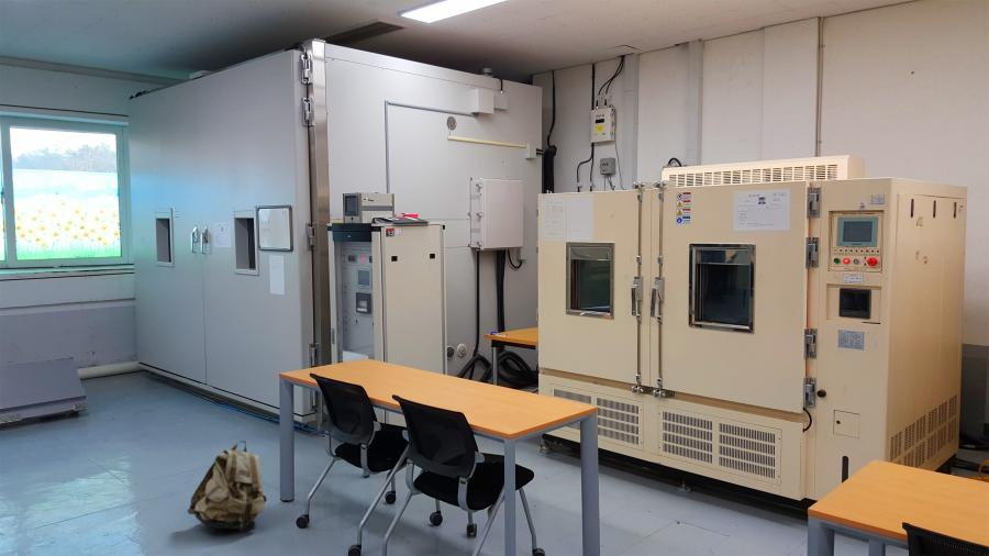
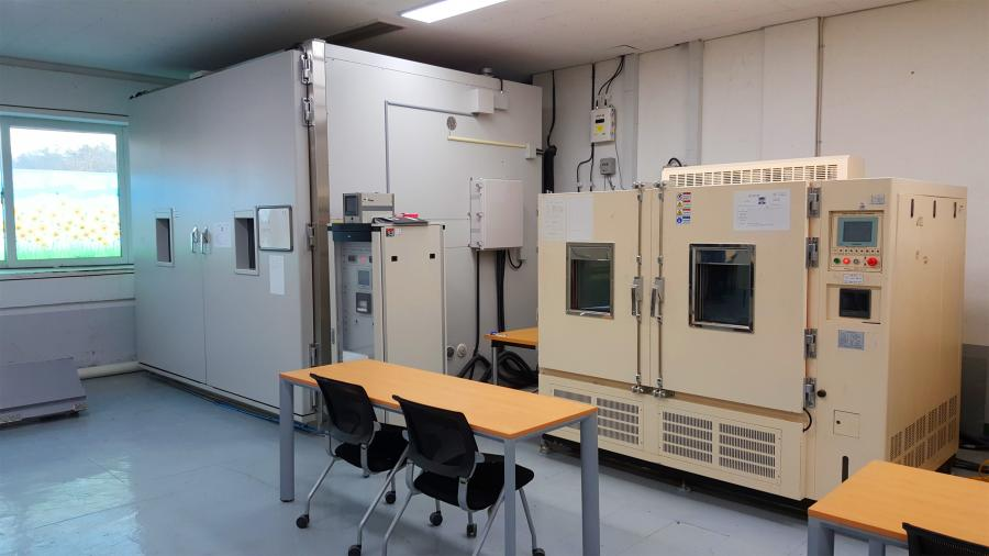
- backpack (226, 485)
